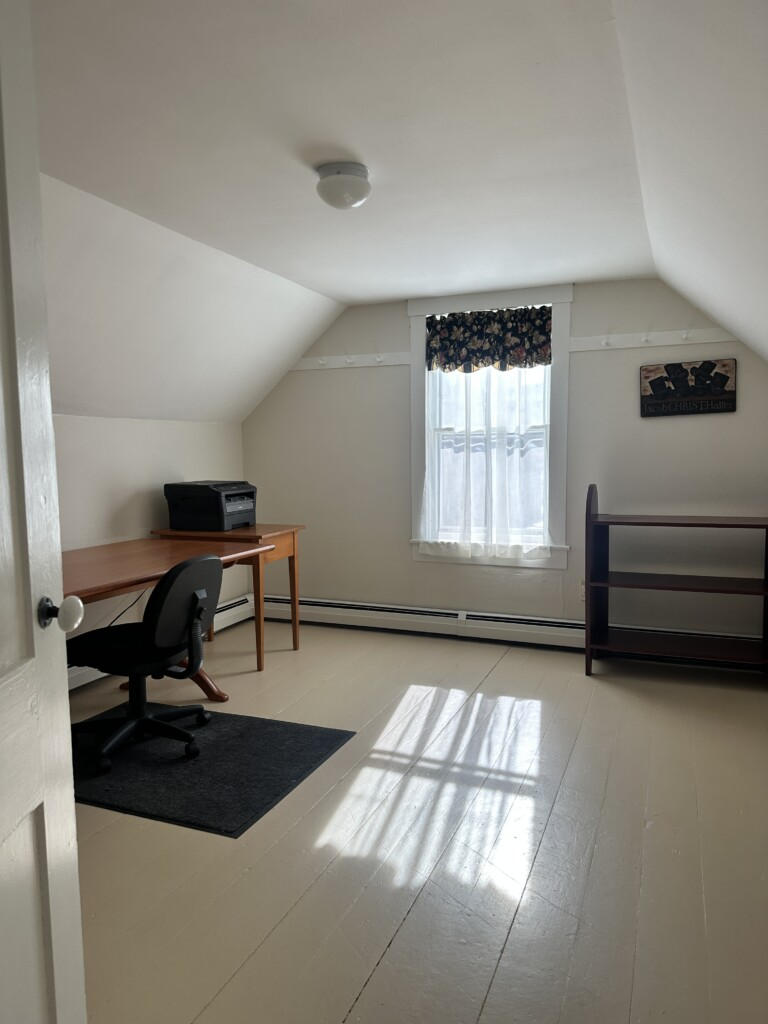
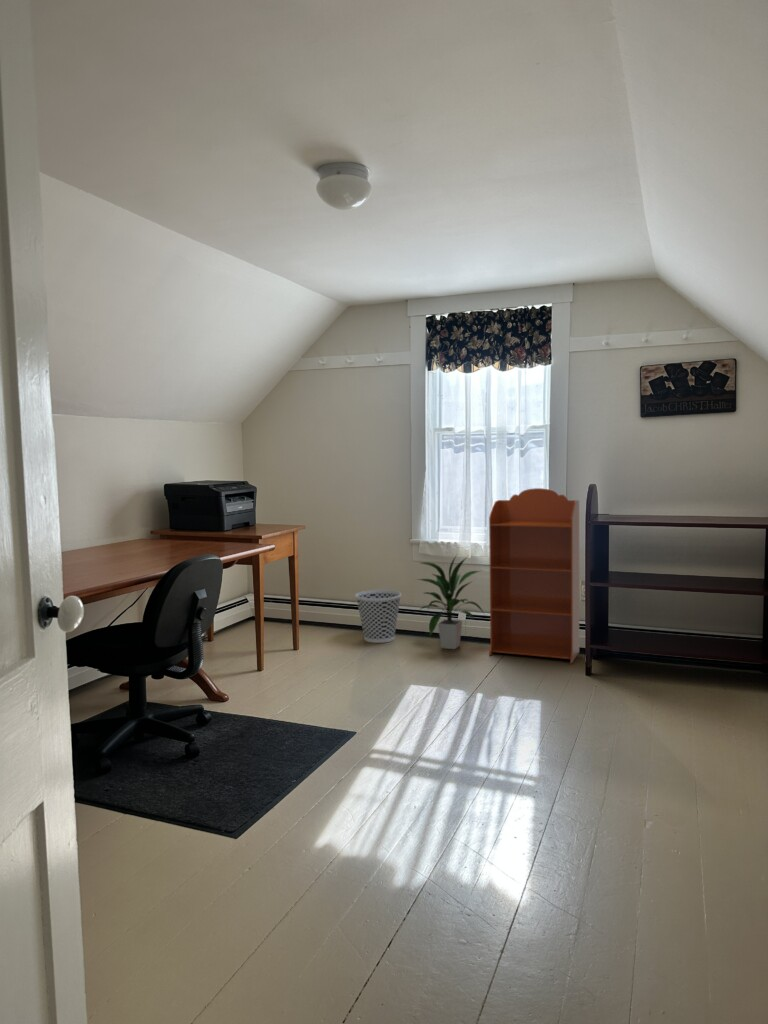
+ indoor plant (446, 600)
+ wastebasket (378, 616)
+ bookcase (533, 572)
